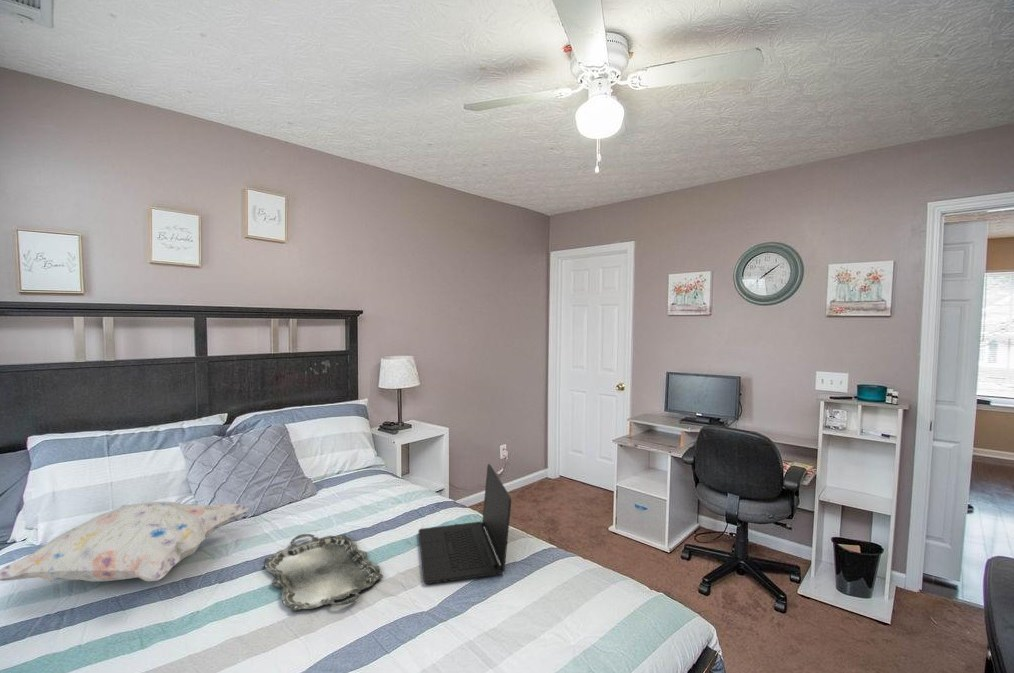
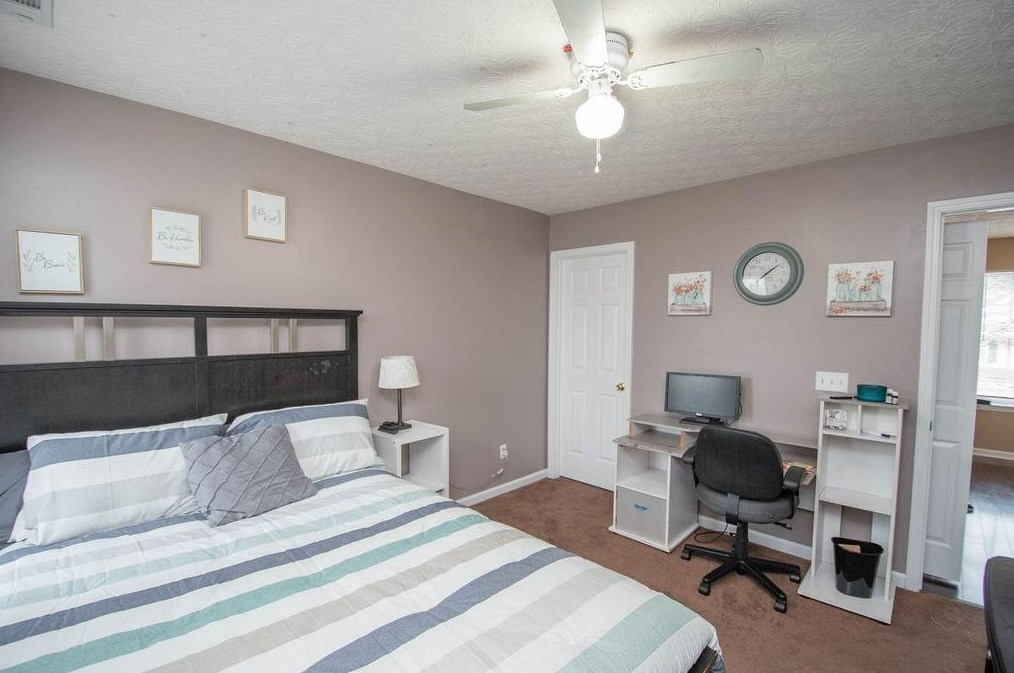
- laptop (464, 523)
- serving tray (322, 567)
- decorative pillow (137, 538)
